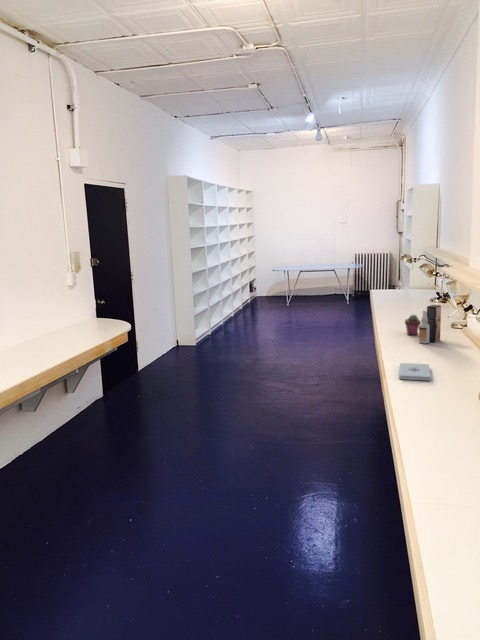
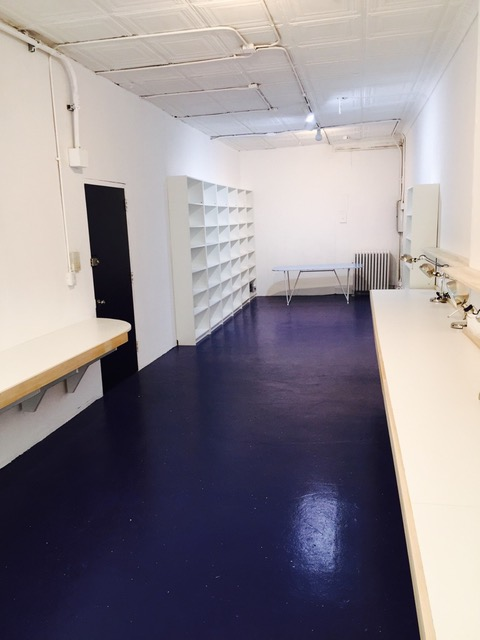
- spray bottle (429, 324)
- notepad (414, 371)
- potted succulent (412, 324)
